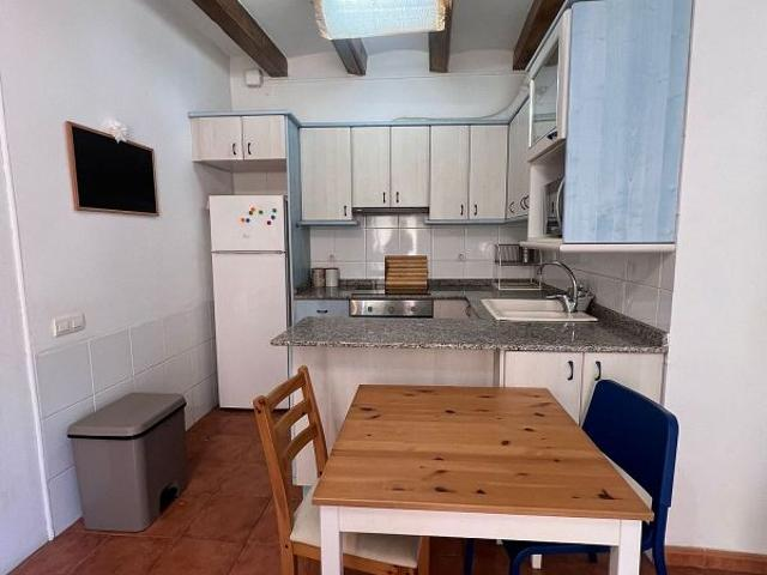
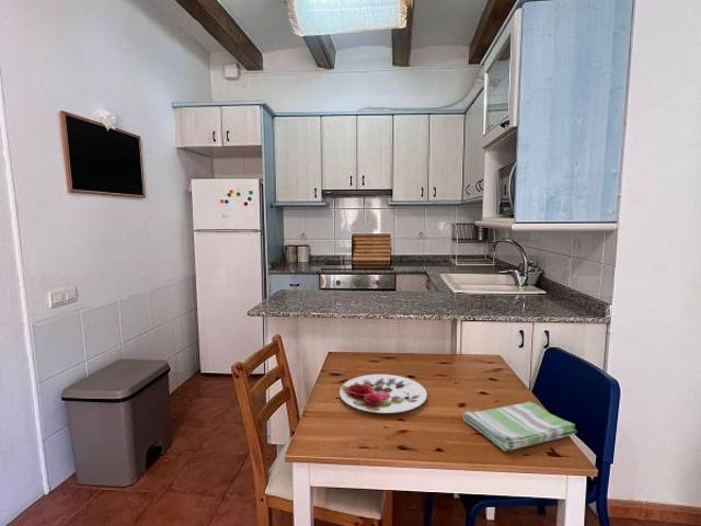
+ plate (382, 390)
+ dish towel (517, 421)
